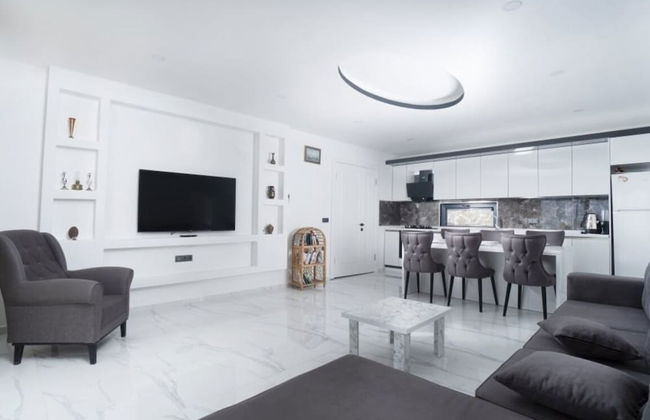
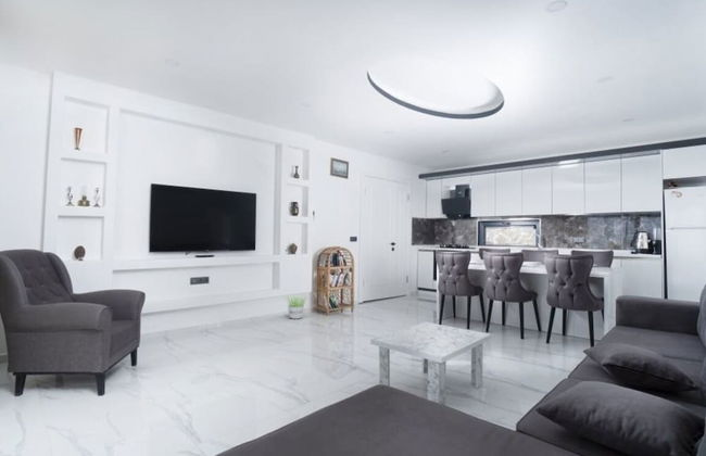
+ potted plant (295, 306)
